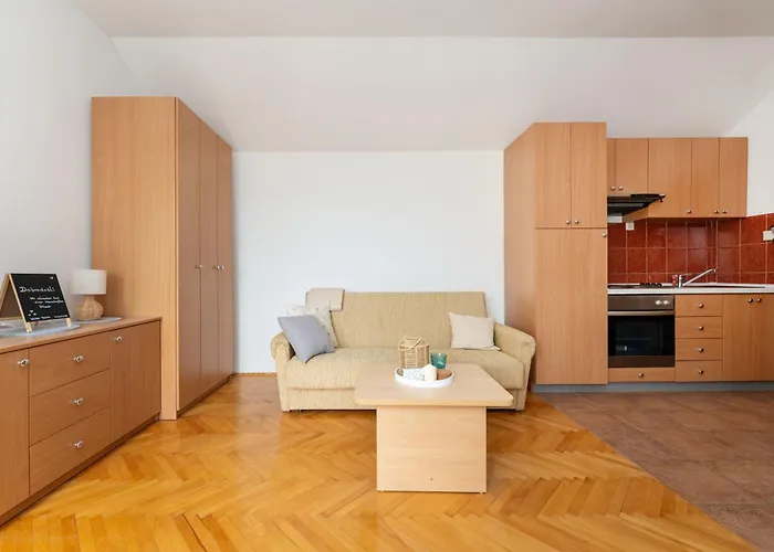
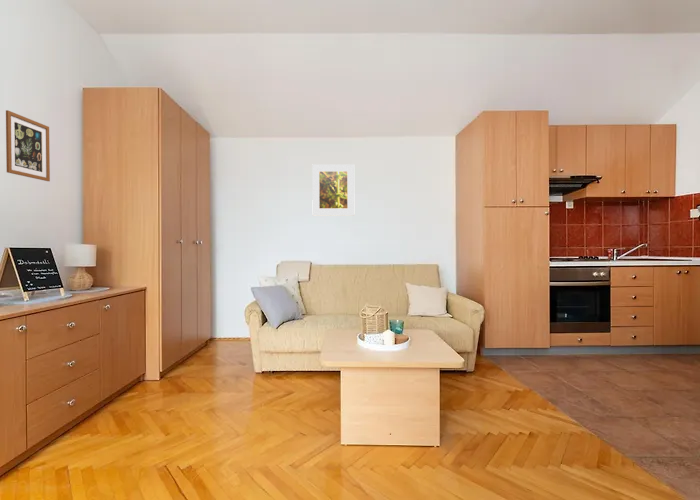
+ wall art (29, 148)
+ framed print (333, 189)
